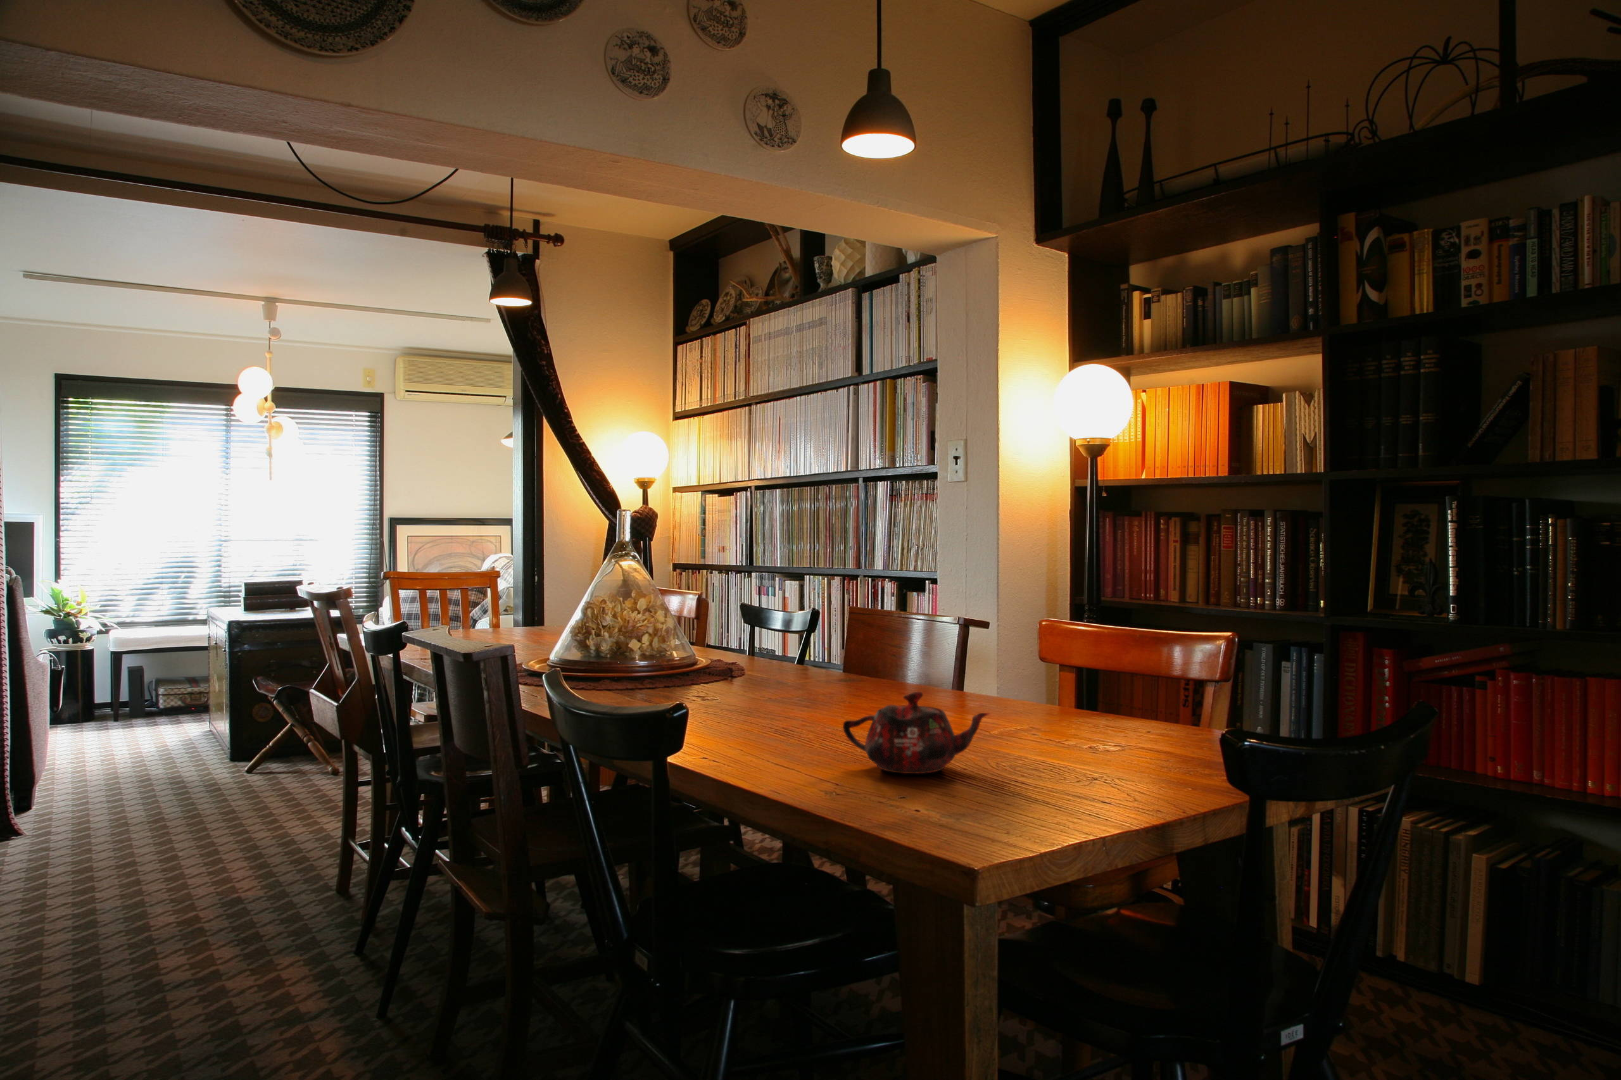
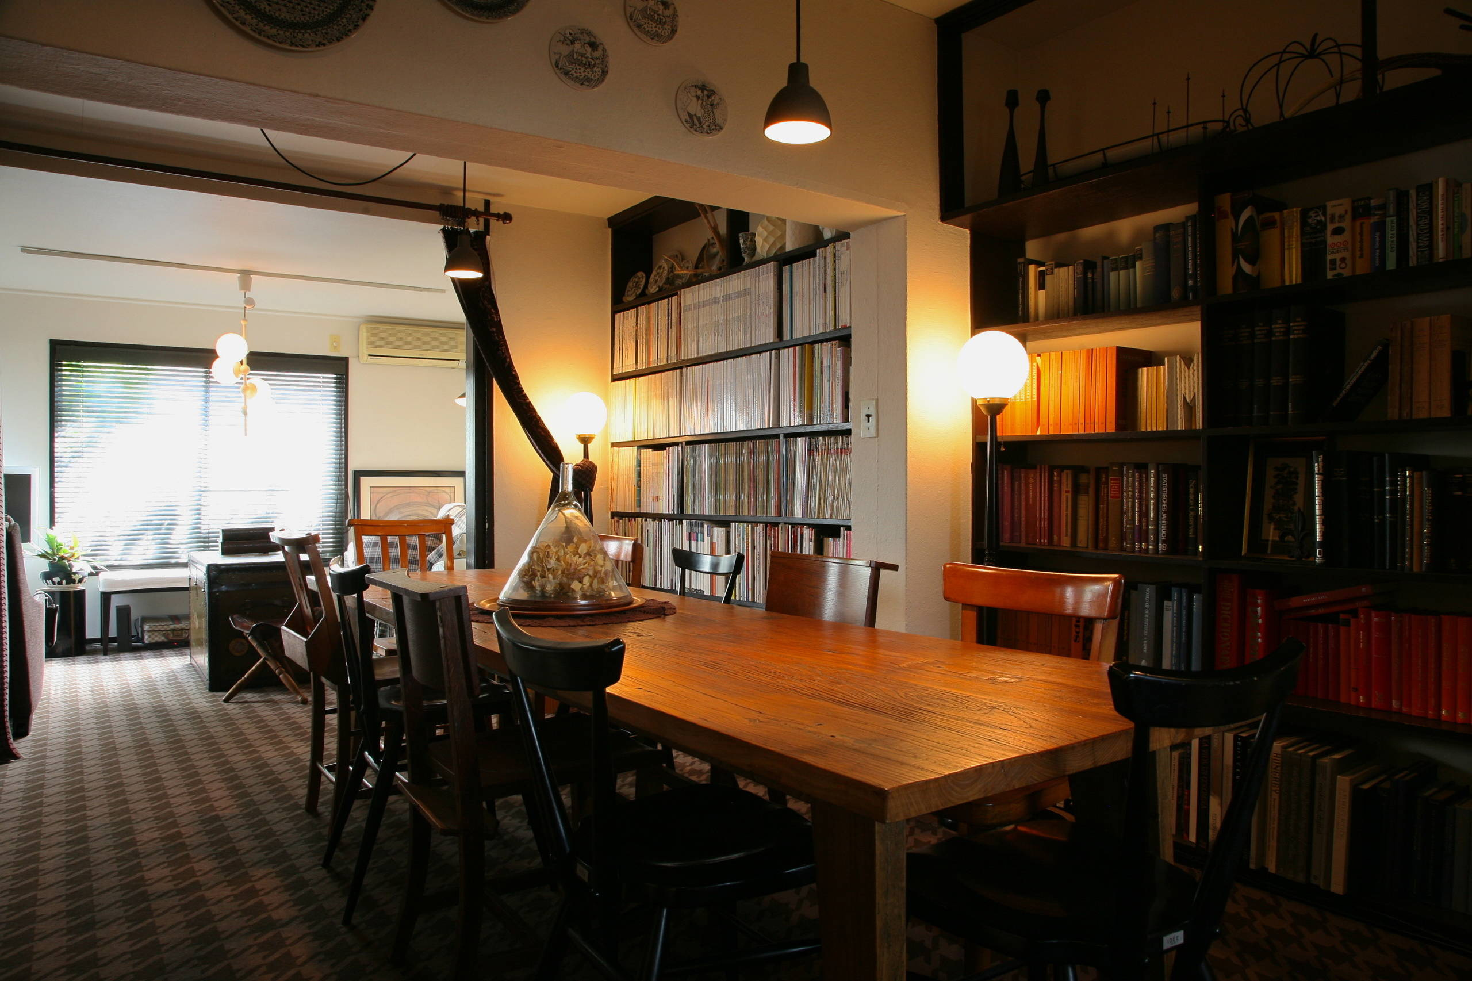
- teapot (916, 729)
